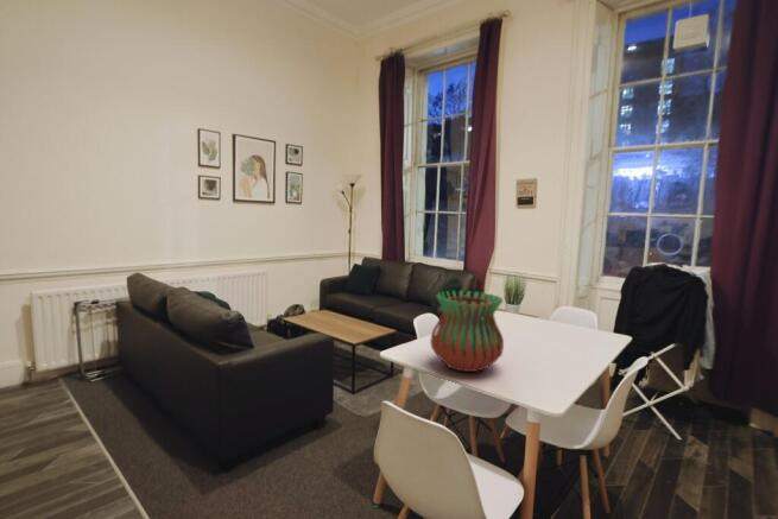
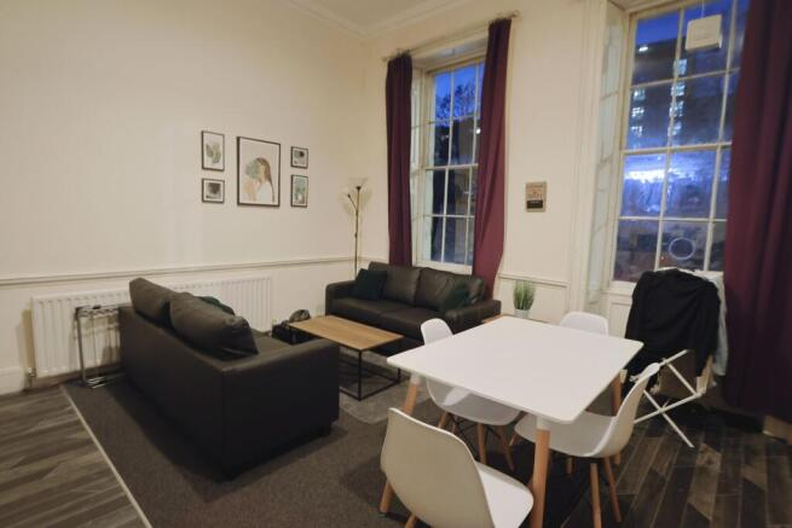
- vase (467, 330)
